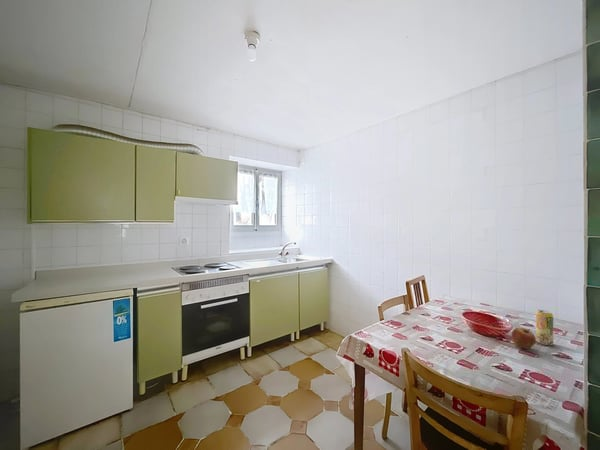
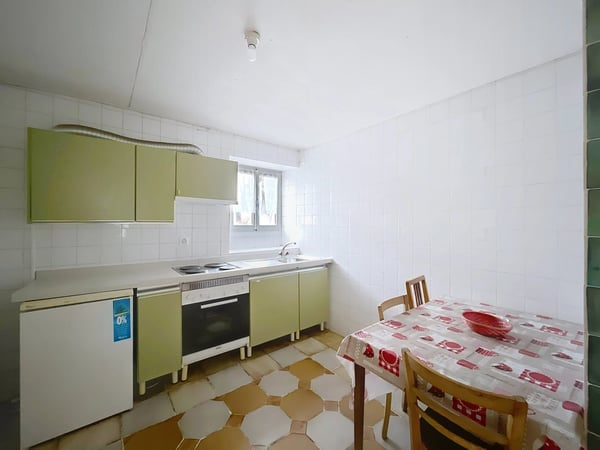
- beverage can (544, 326)
- apple (523, 337)
